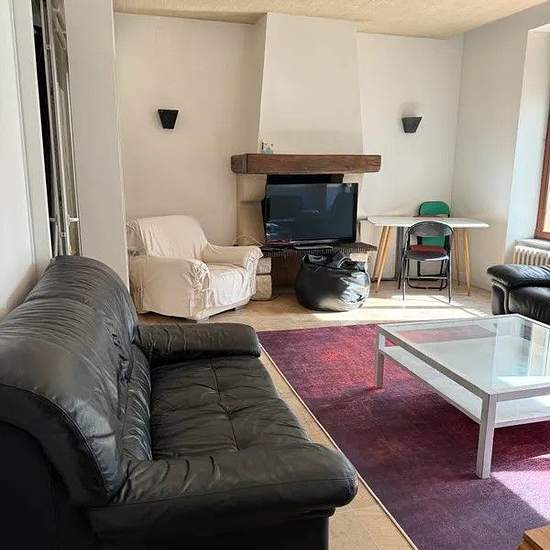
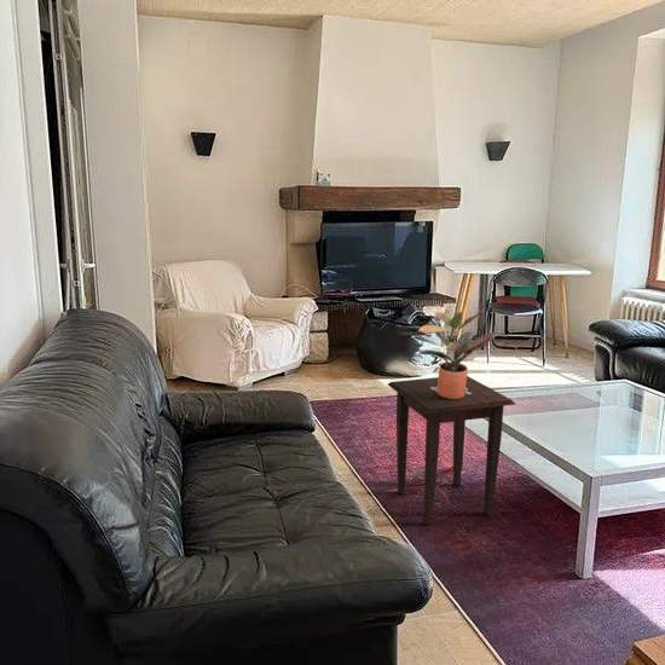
+ side table (438, 445)
+ potted plant (447, 347)
